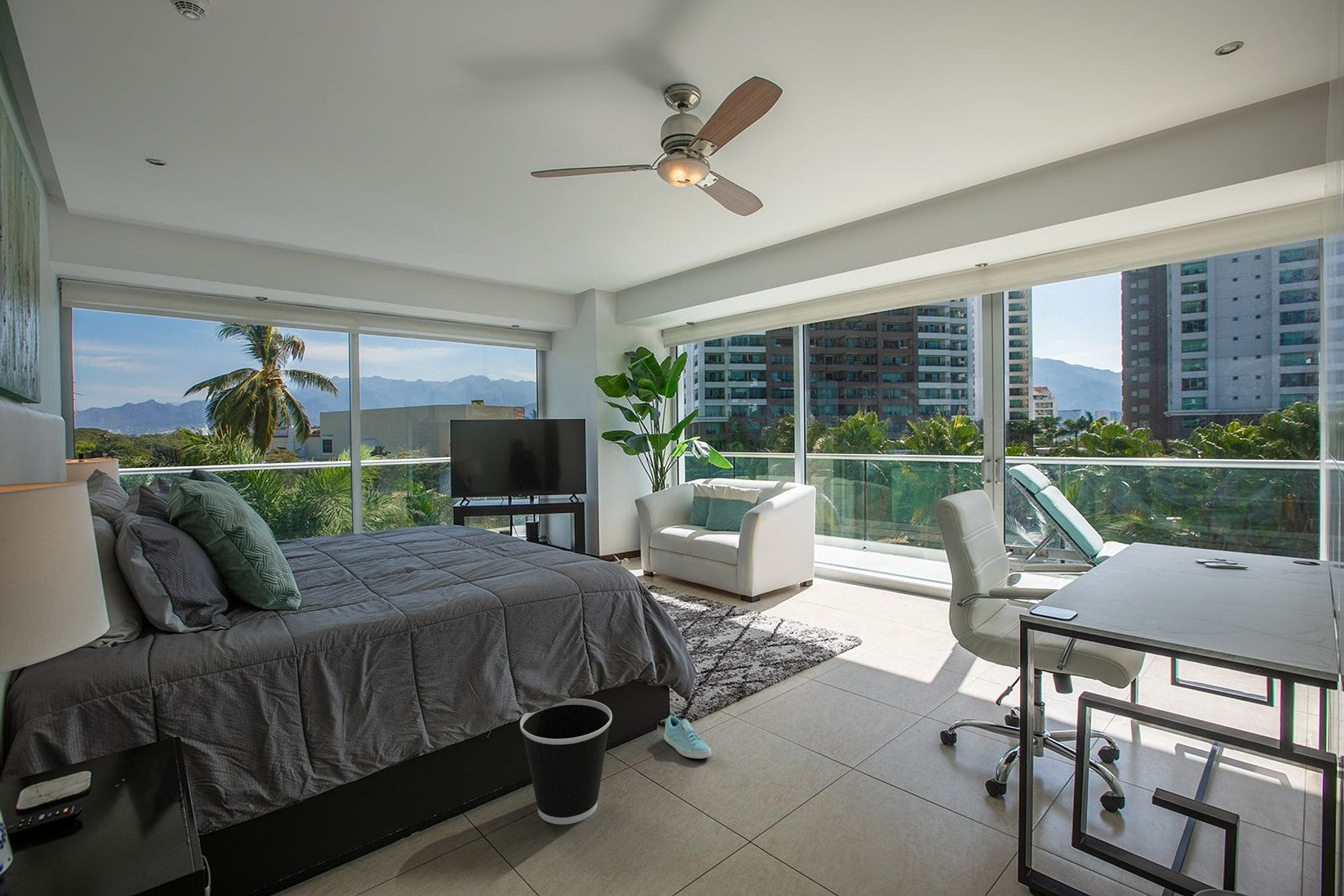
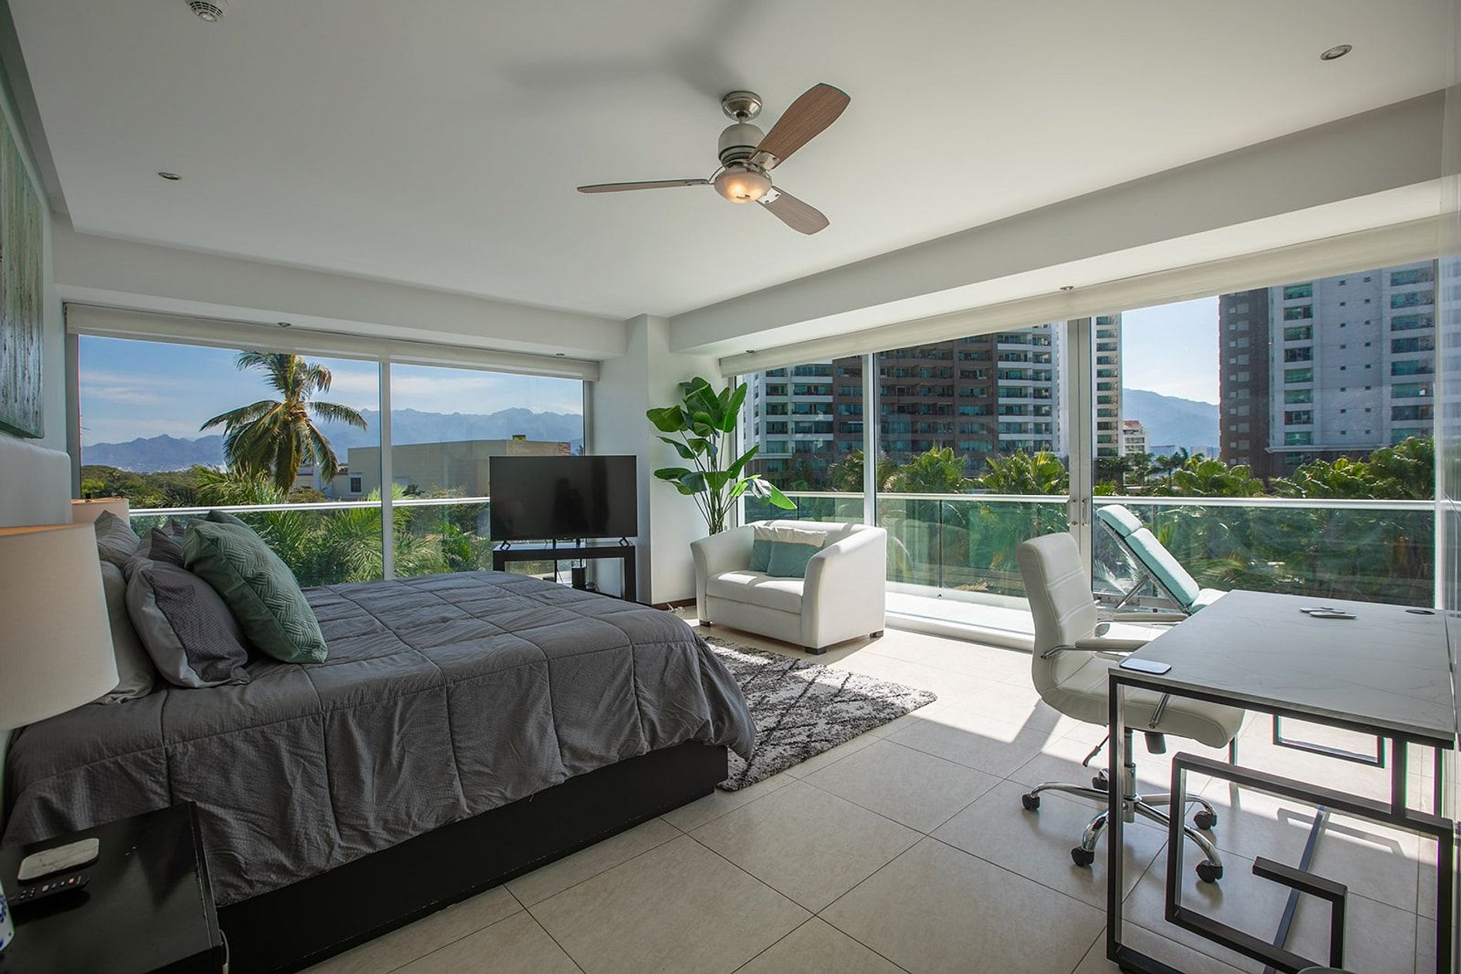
- wastebasket (567, 762)
- sneaker (685, 735)
